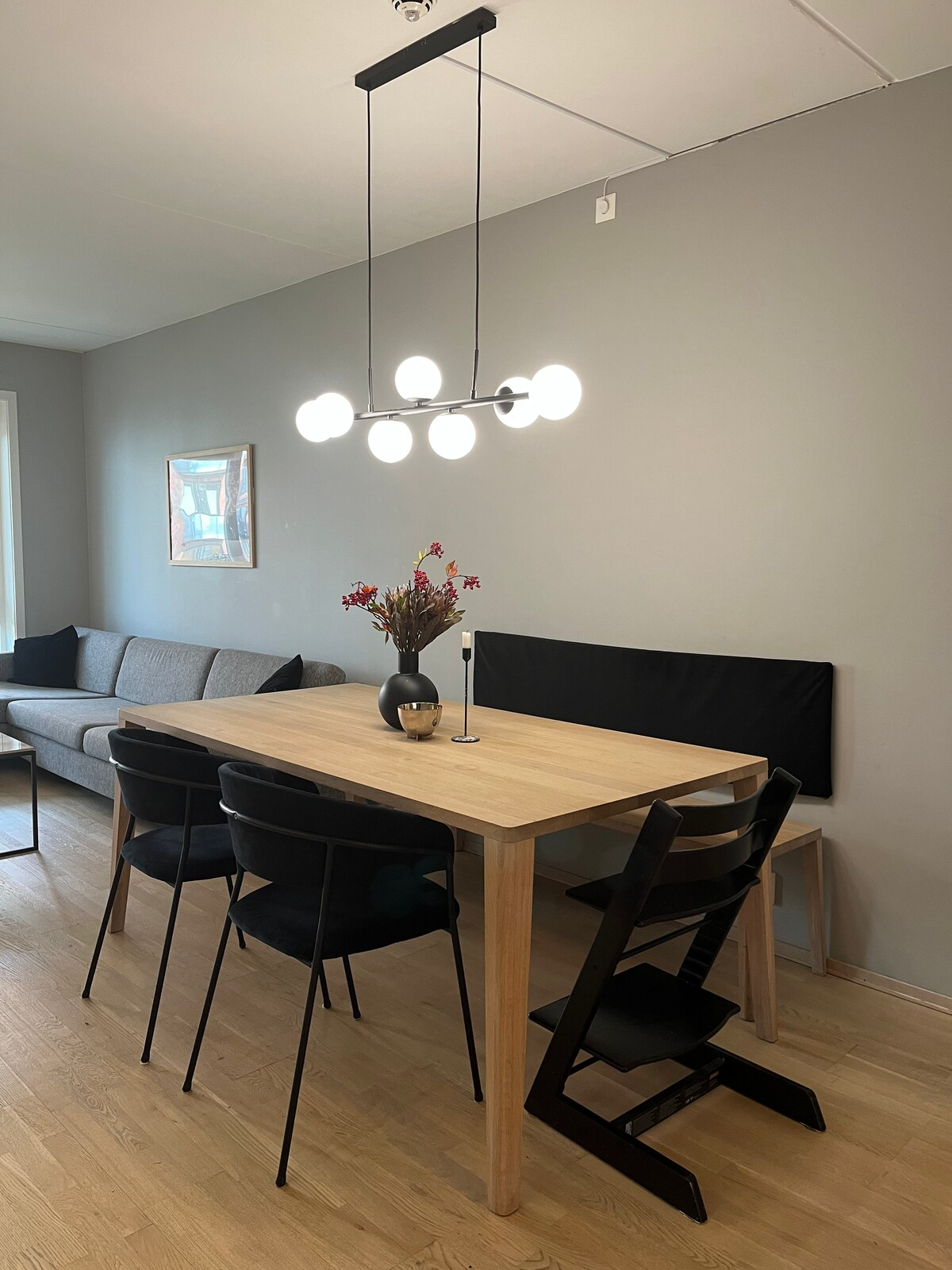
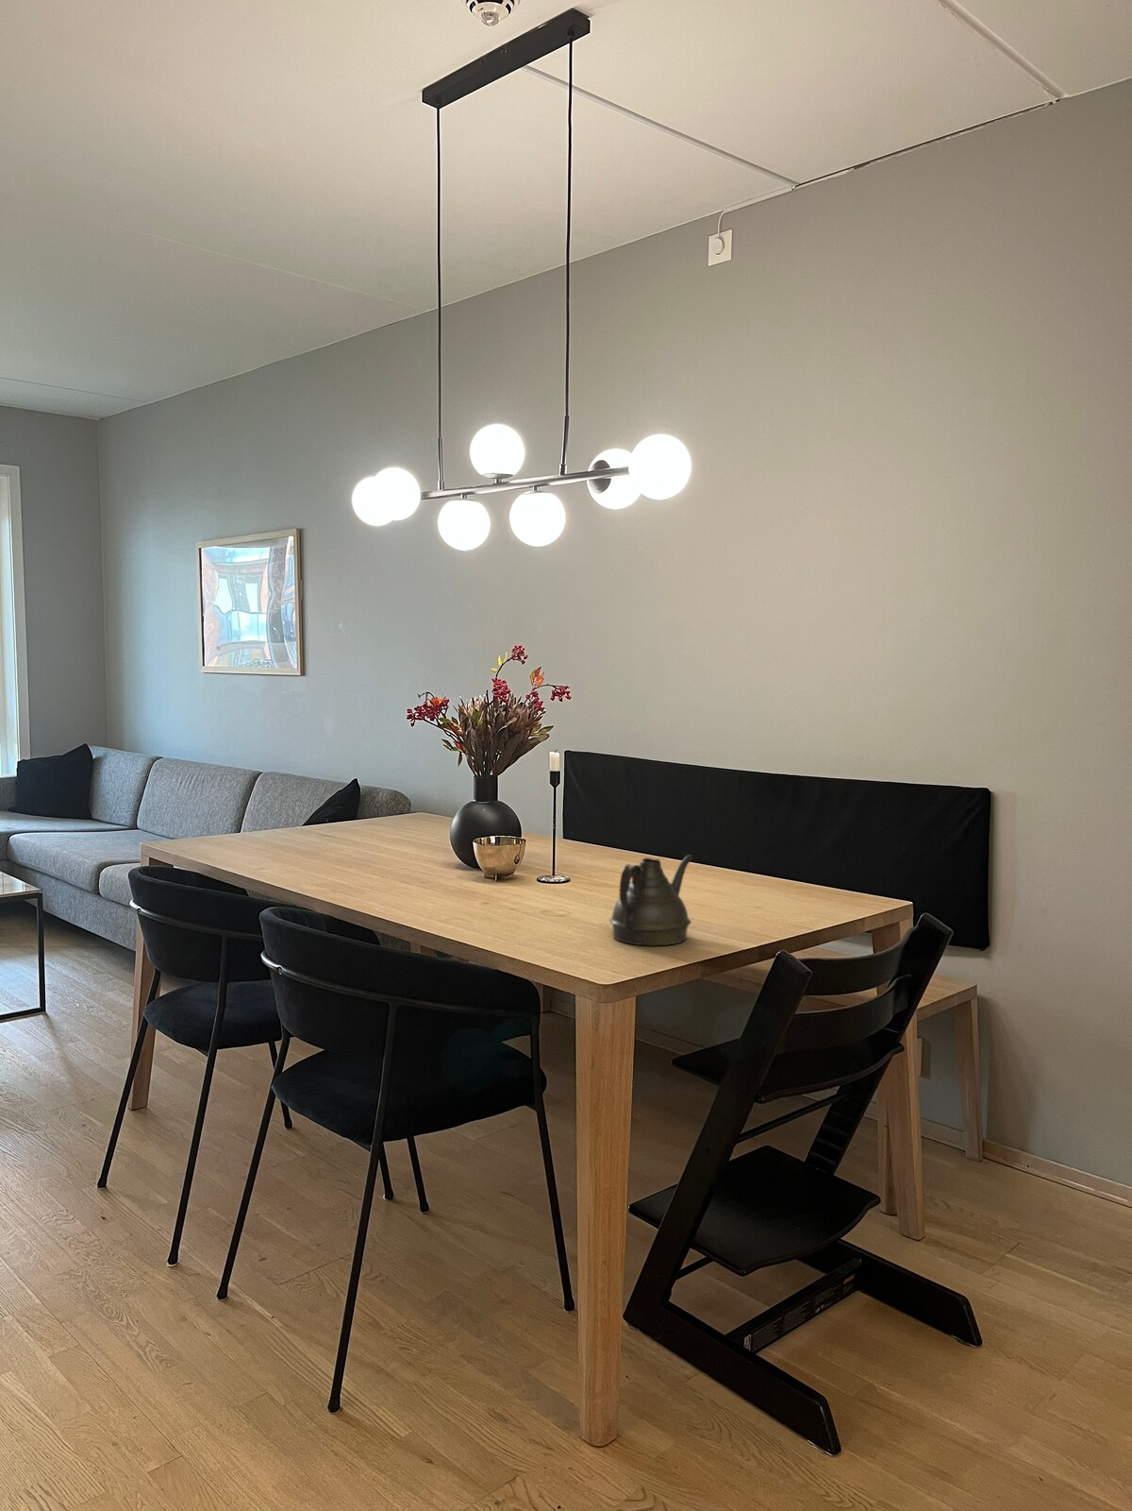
+ teapot (660, 895)
